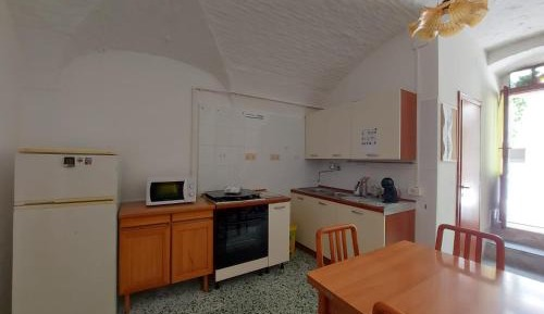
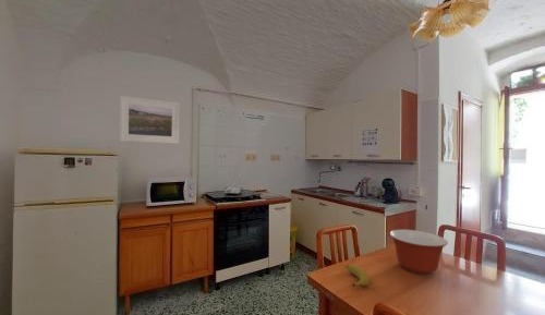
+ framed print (150, 120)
+ mixing bowl (416, 252)
+ banana (354, 274)
